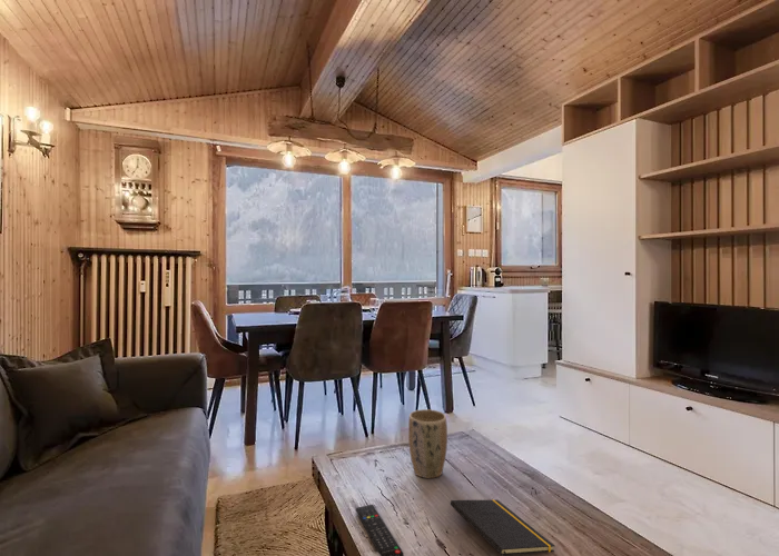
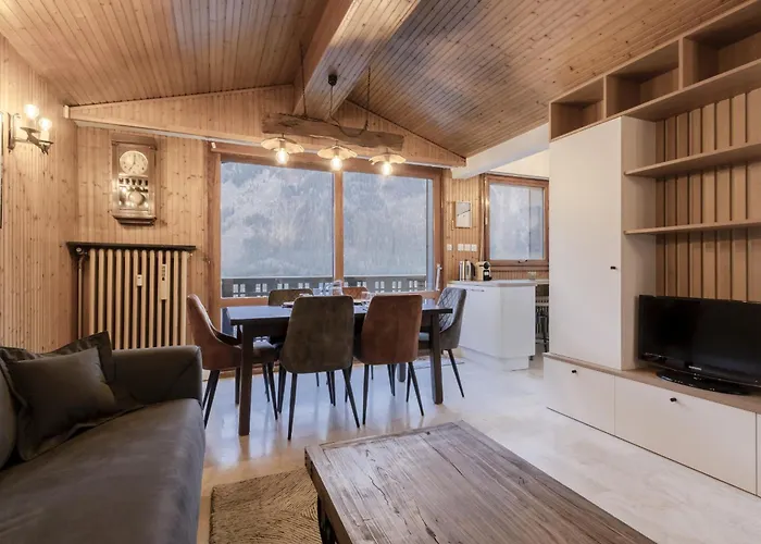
- plant pot (427, 443)
- notepad (499, 524)
- remote control (377, 532)
